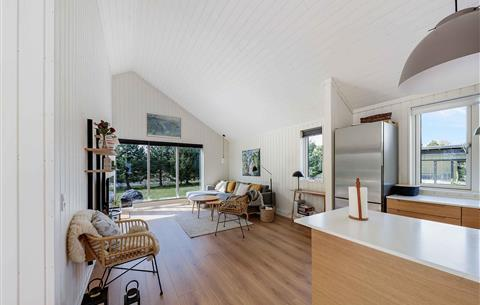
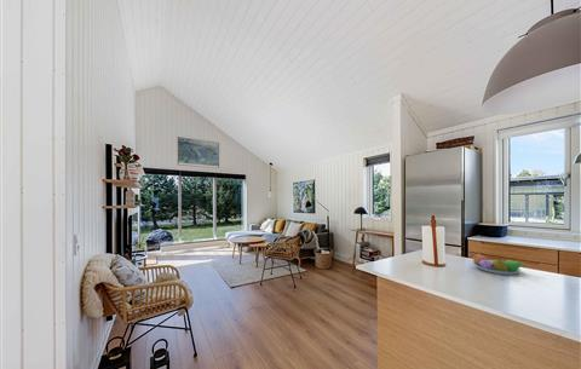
+ fruit bowl (496, 261)
